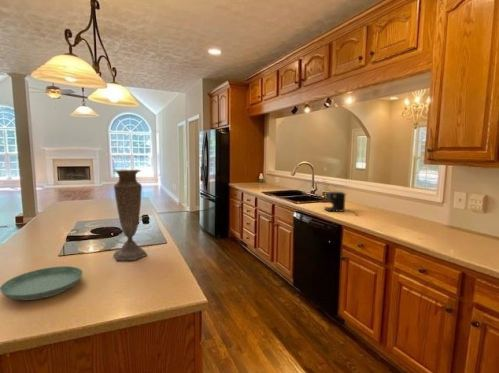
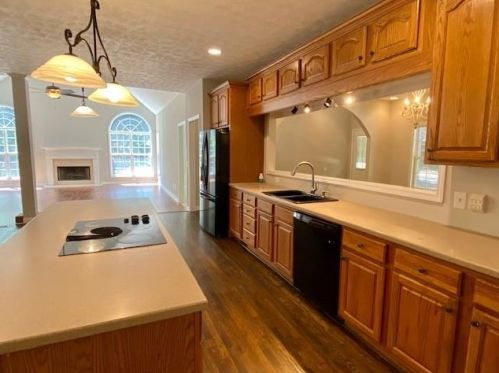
- saucer (44, 283)
- vase (129, 213)
- coffee maker (339, 202)
